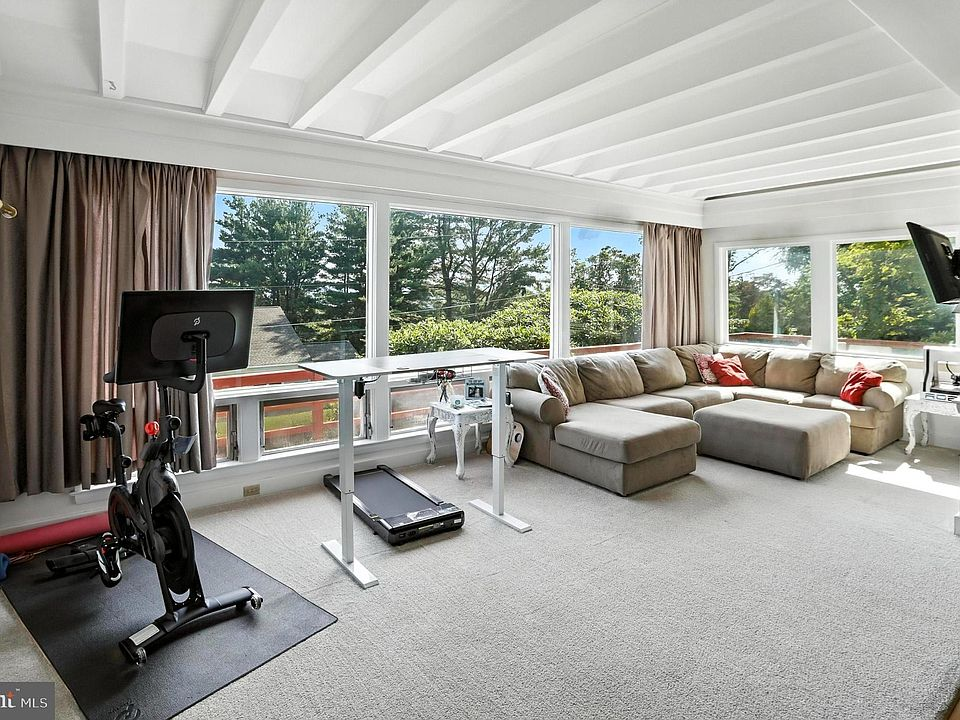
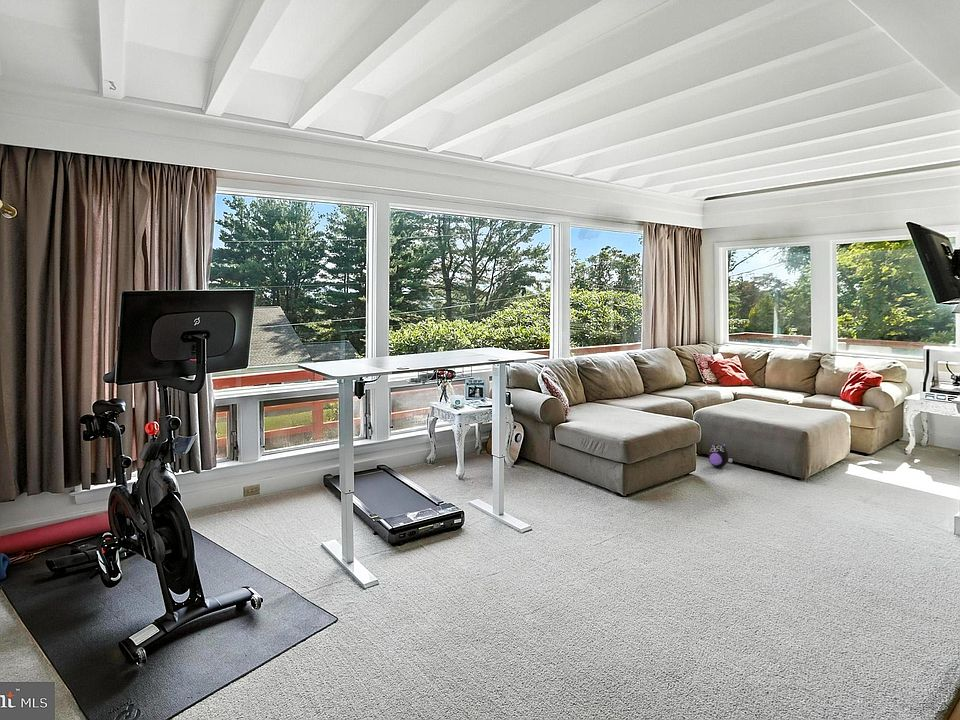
+ plush toy (719, 454)
